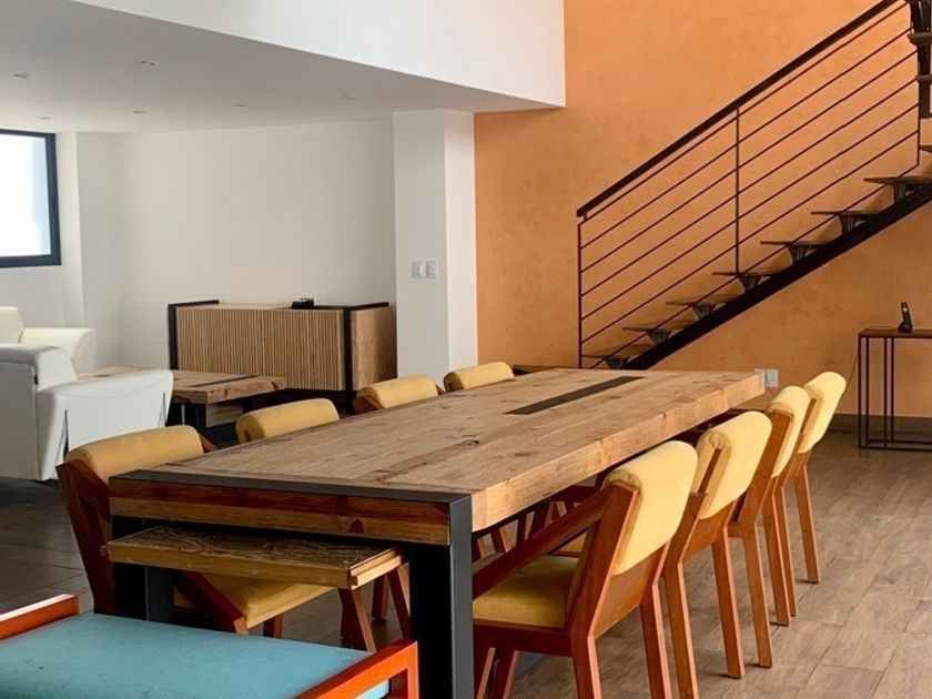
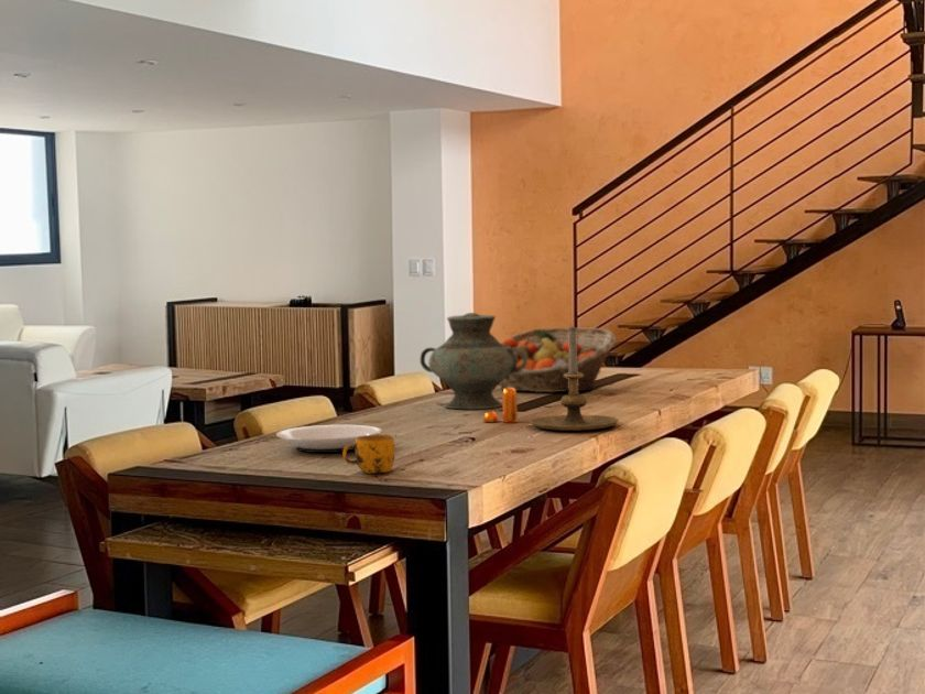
+ fruit basket (549, 359)
+ plate (329, 440)
+ vase (472, 359)
+ mug (369, 454)
+ pepper shaker (502, 404)
+ candle holder (573, 376)
